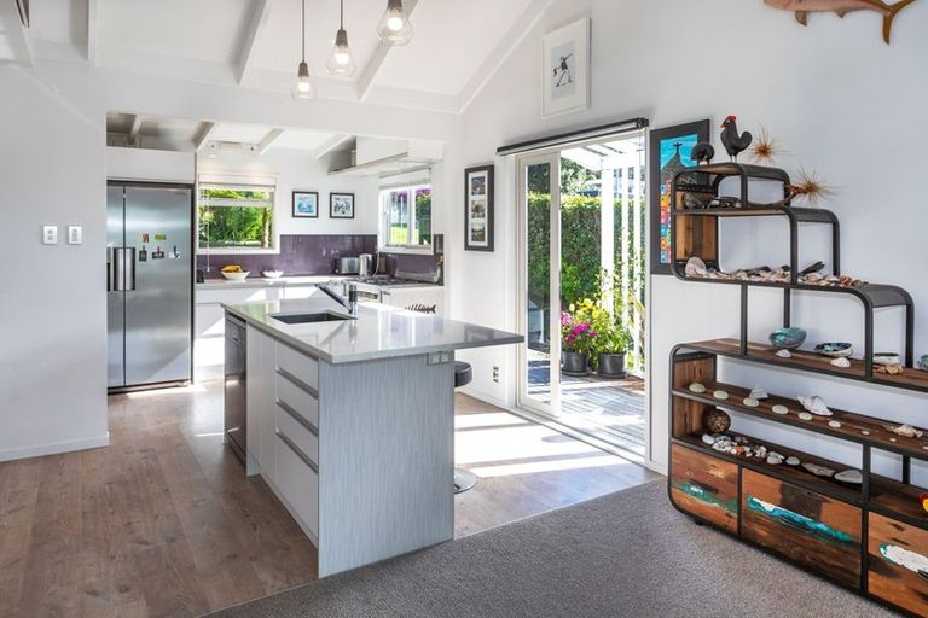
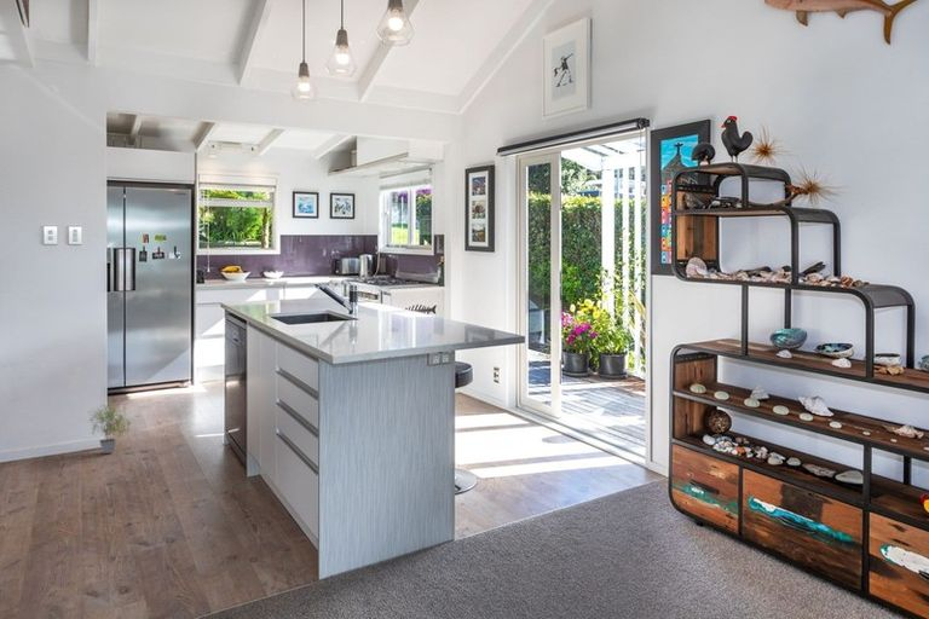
+ potted plant (110, 423)
